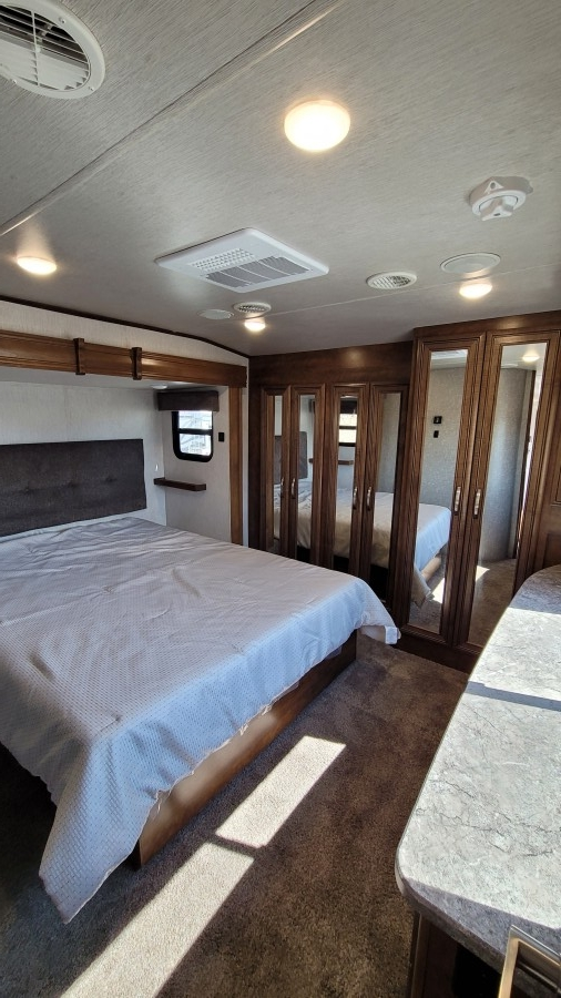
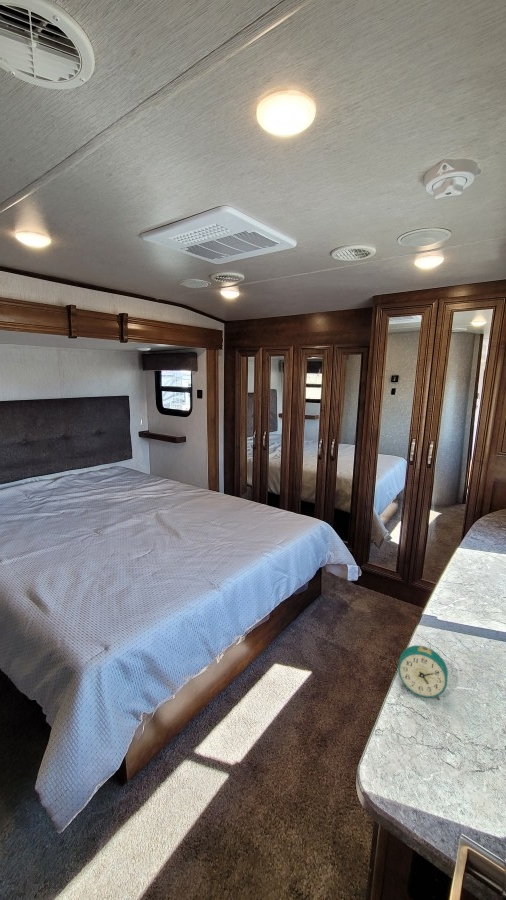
+ alarm clock (422, 667)
